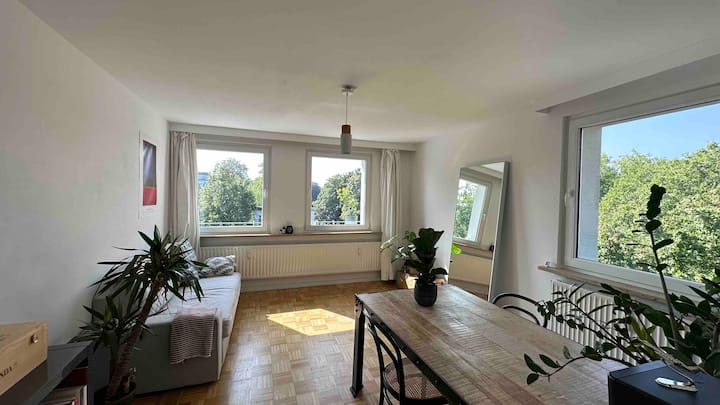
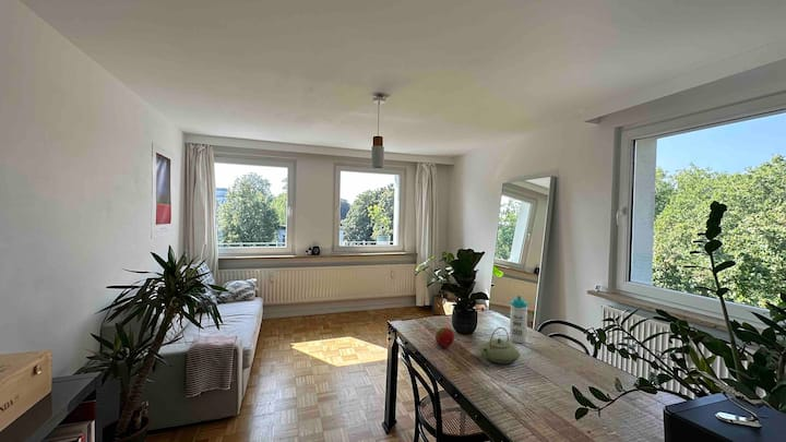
+ water bottle (519, 318)
+ fruit (443, 336)
+ teapot (497, 343)
